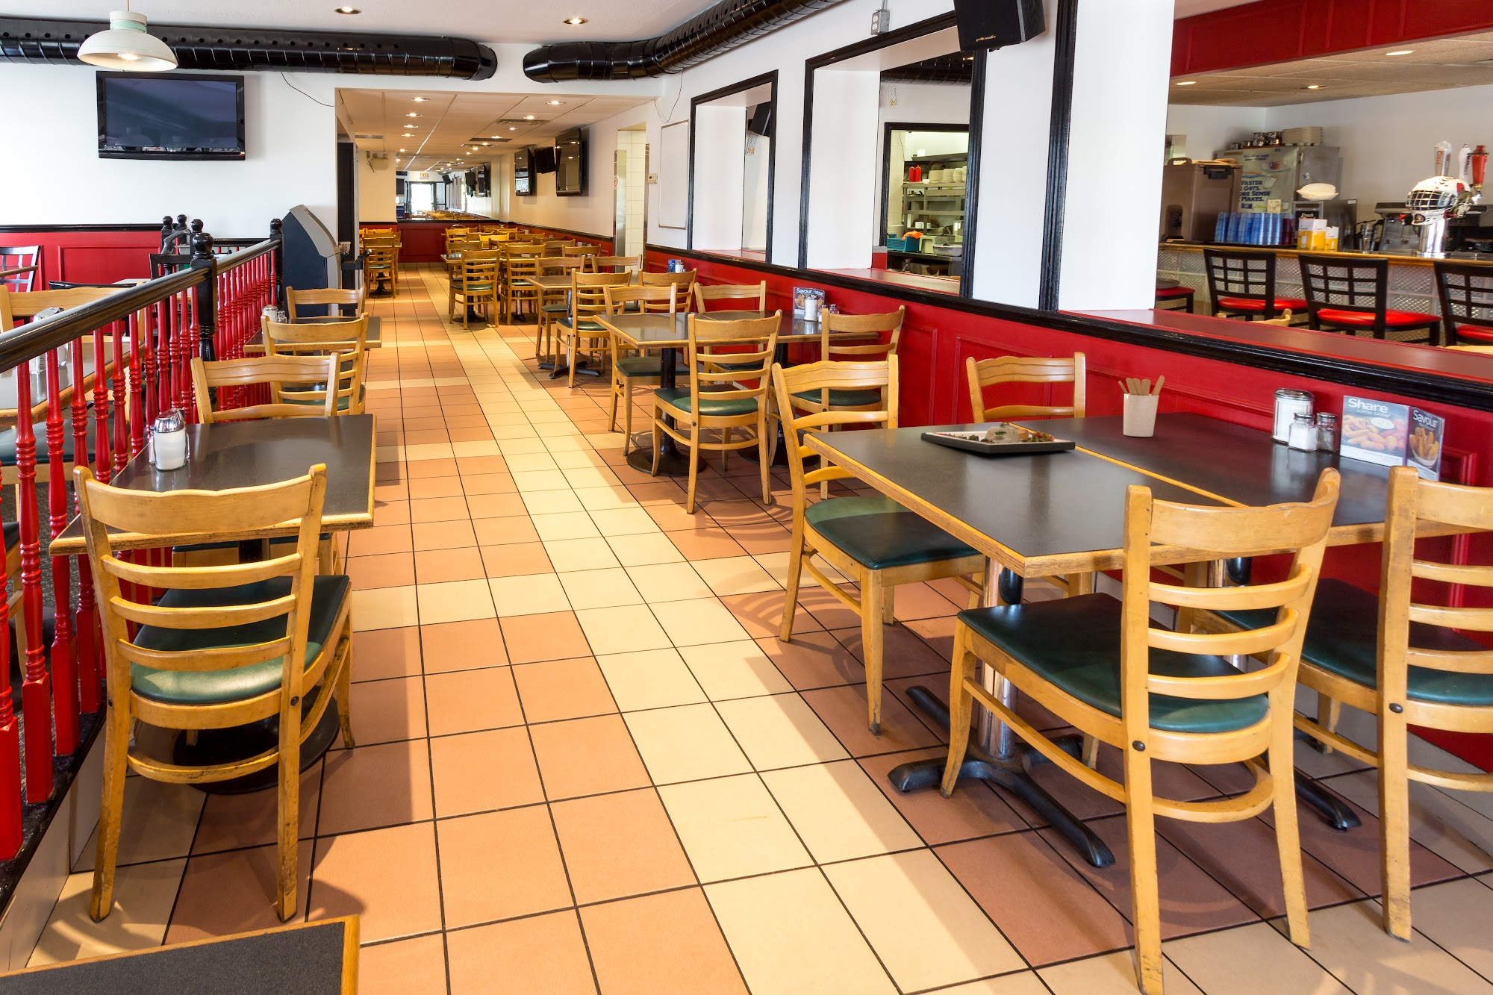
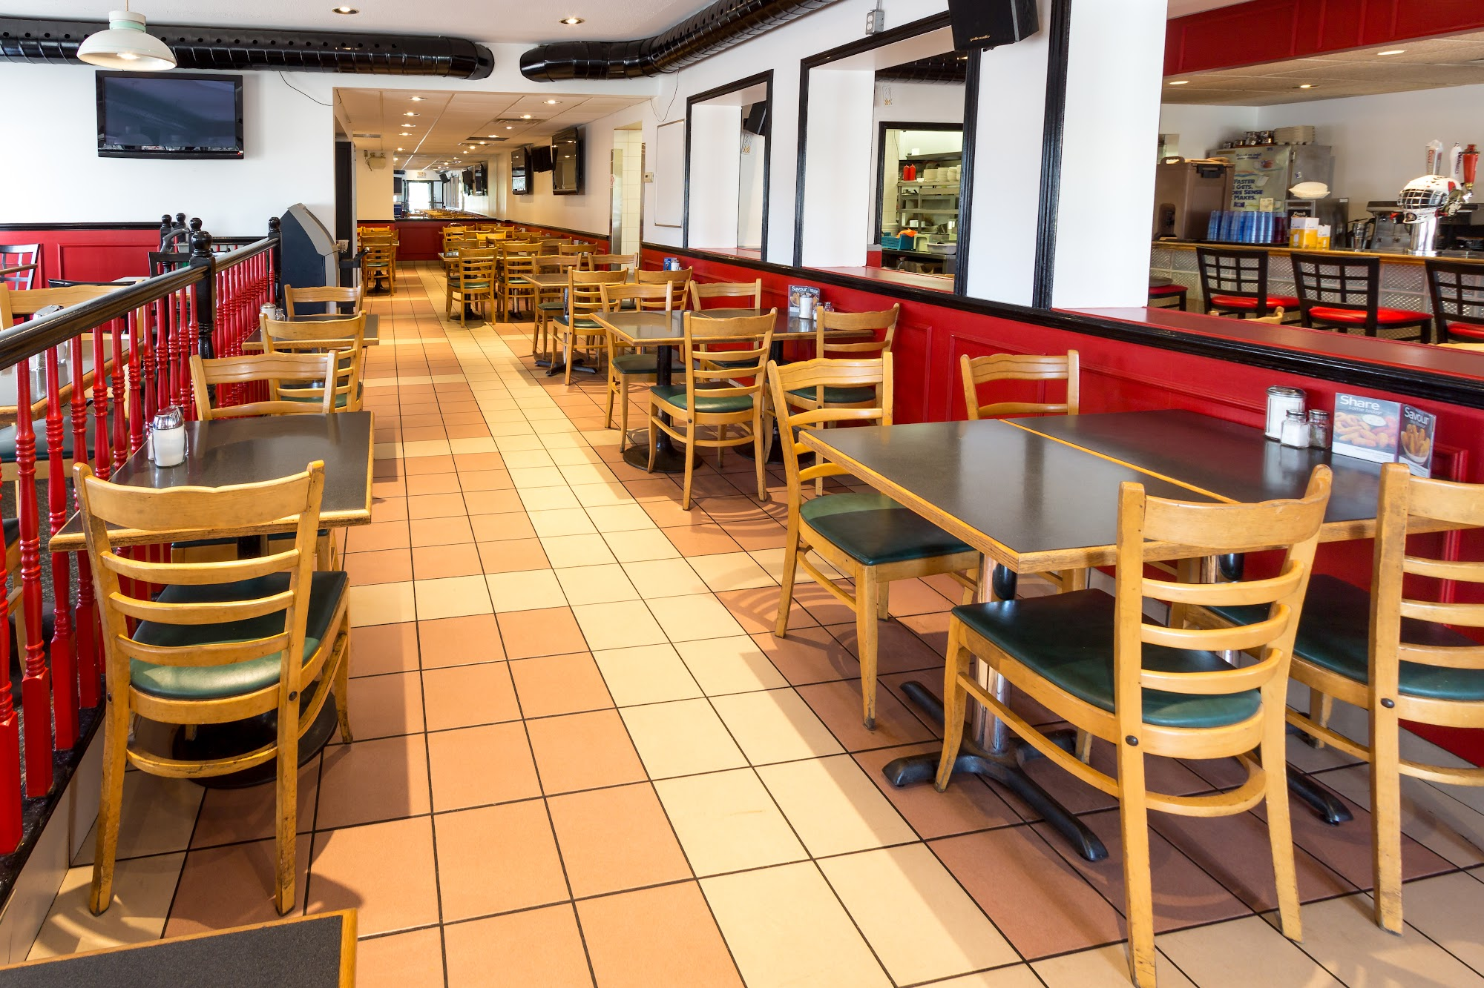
- dinner plate (997, 432)
- utensil holder (1139, 405)
